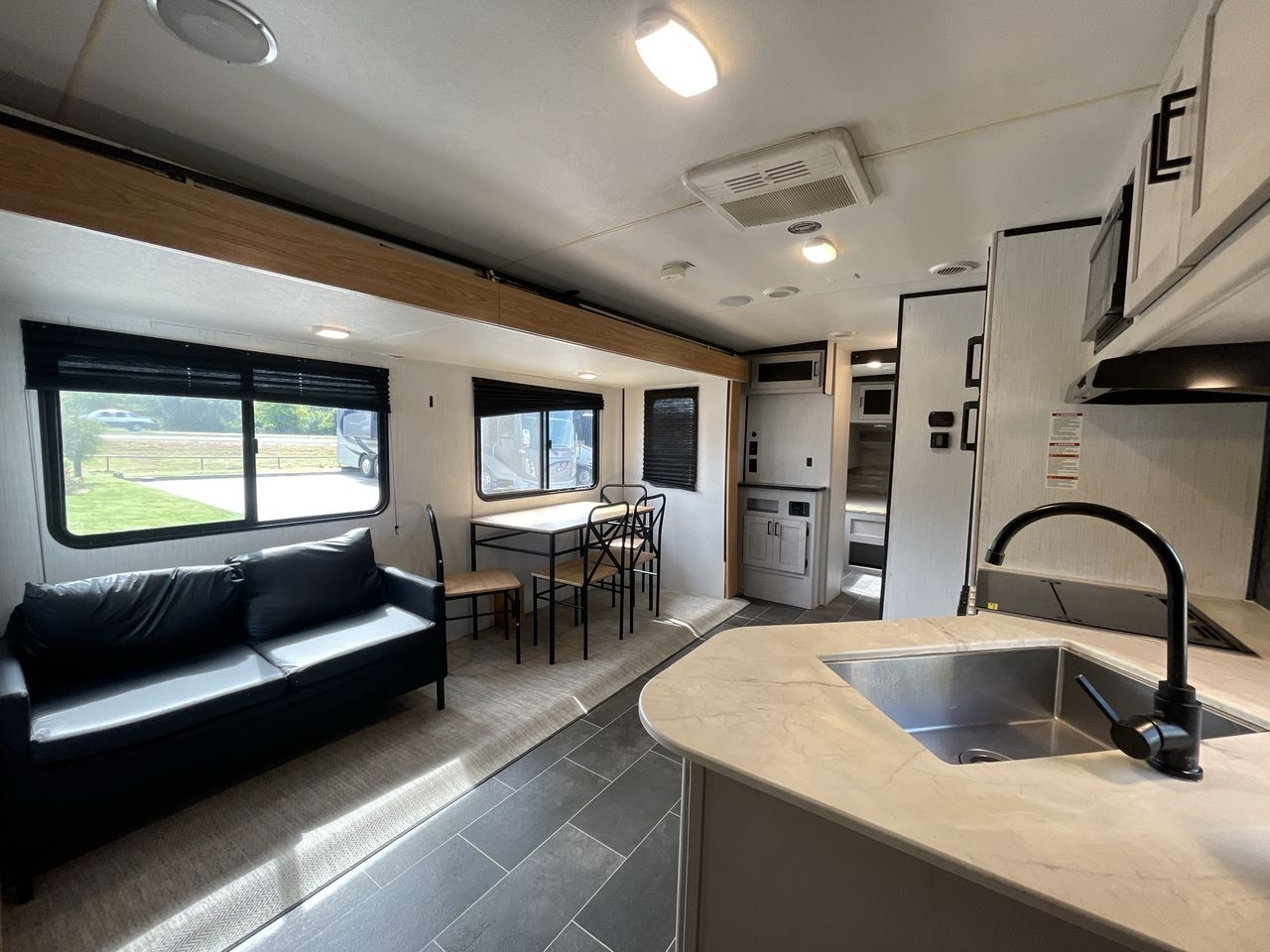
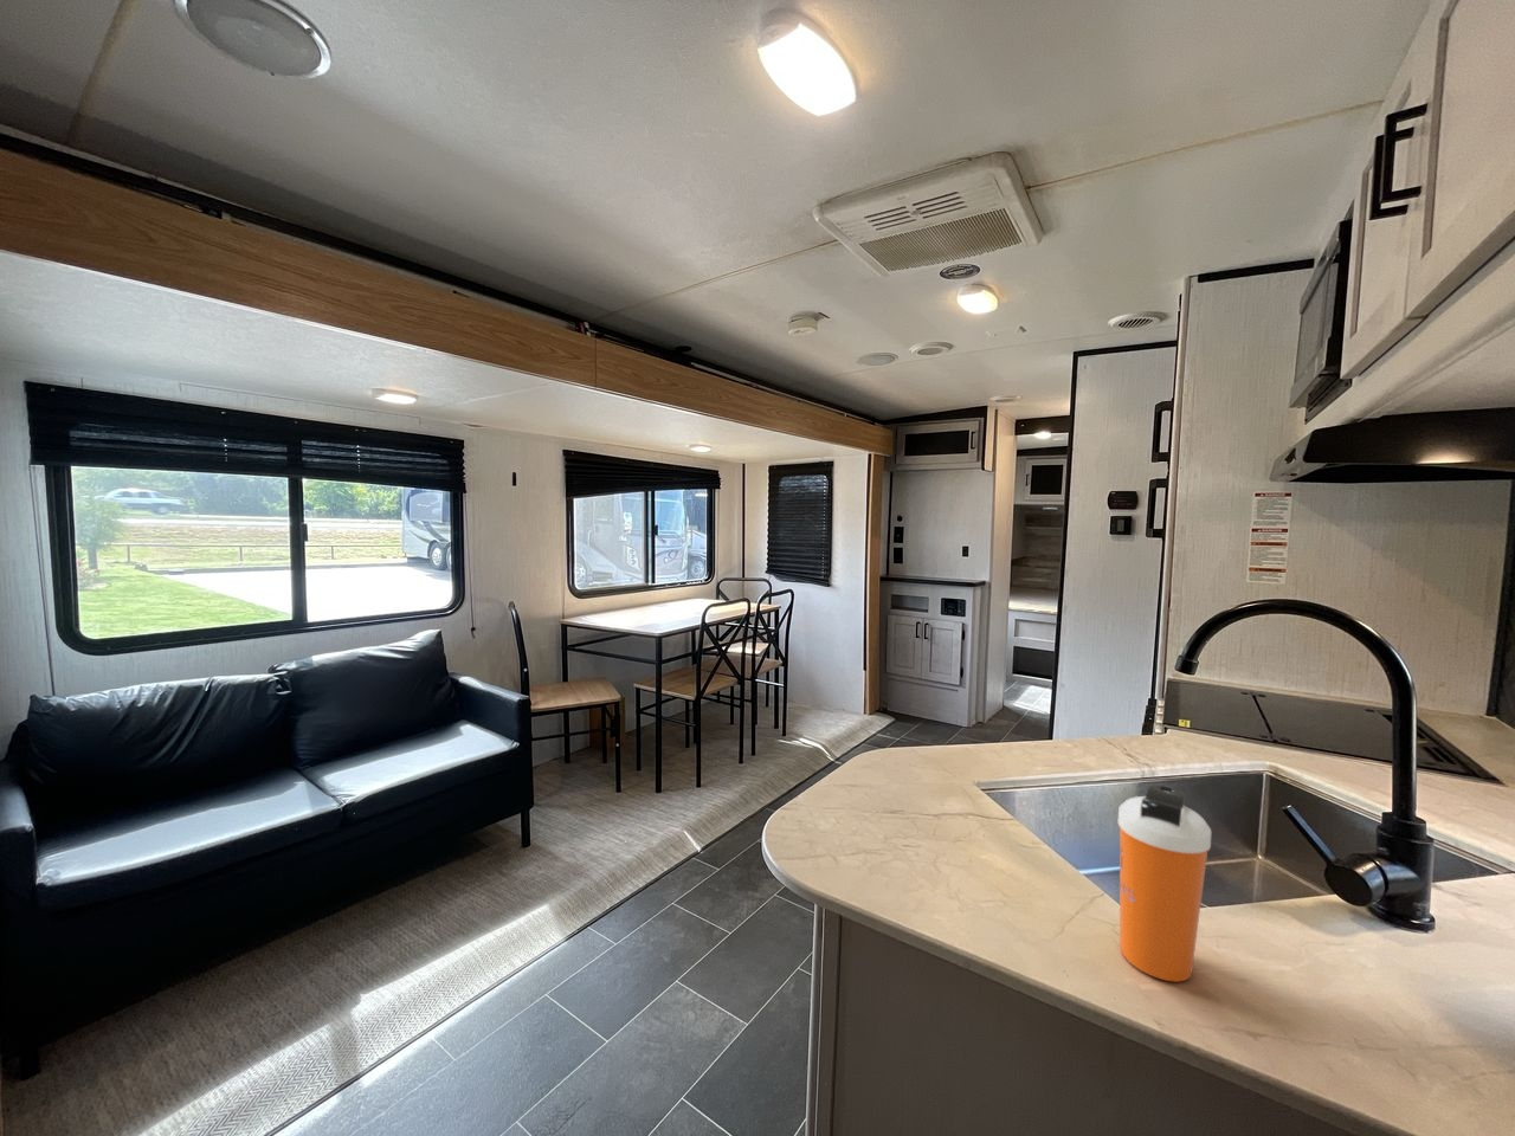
+ shaker bottle (1158, 878)
